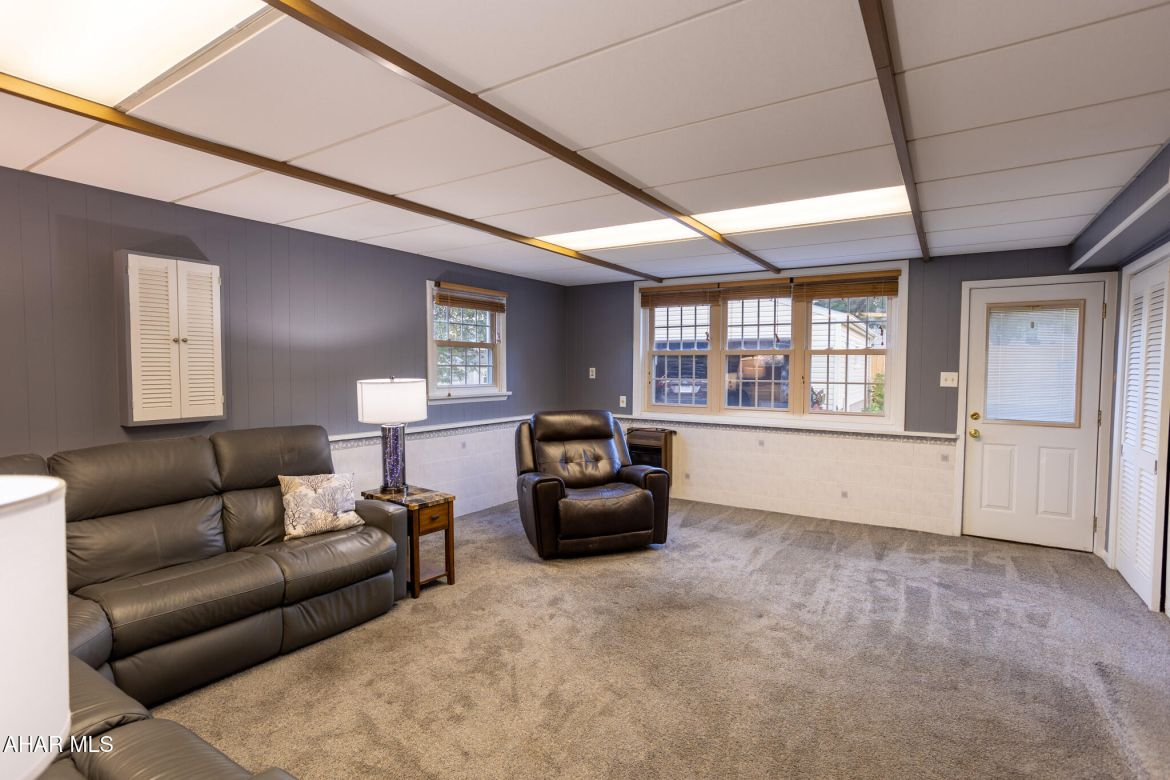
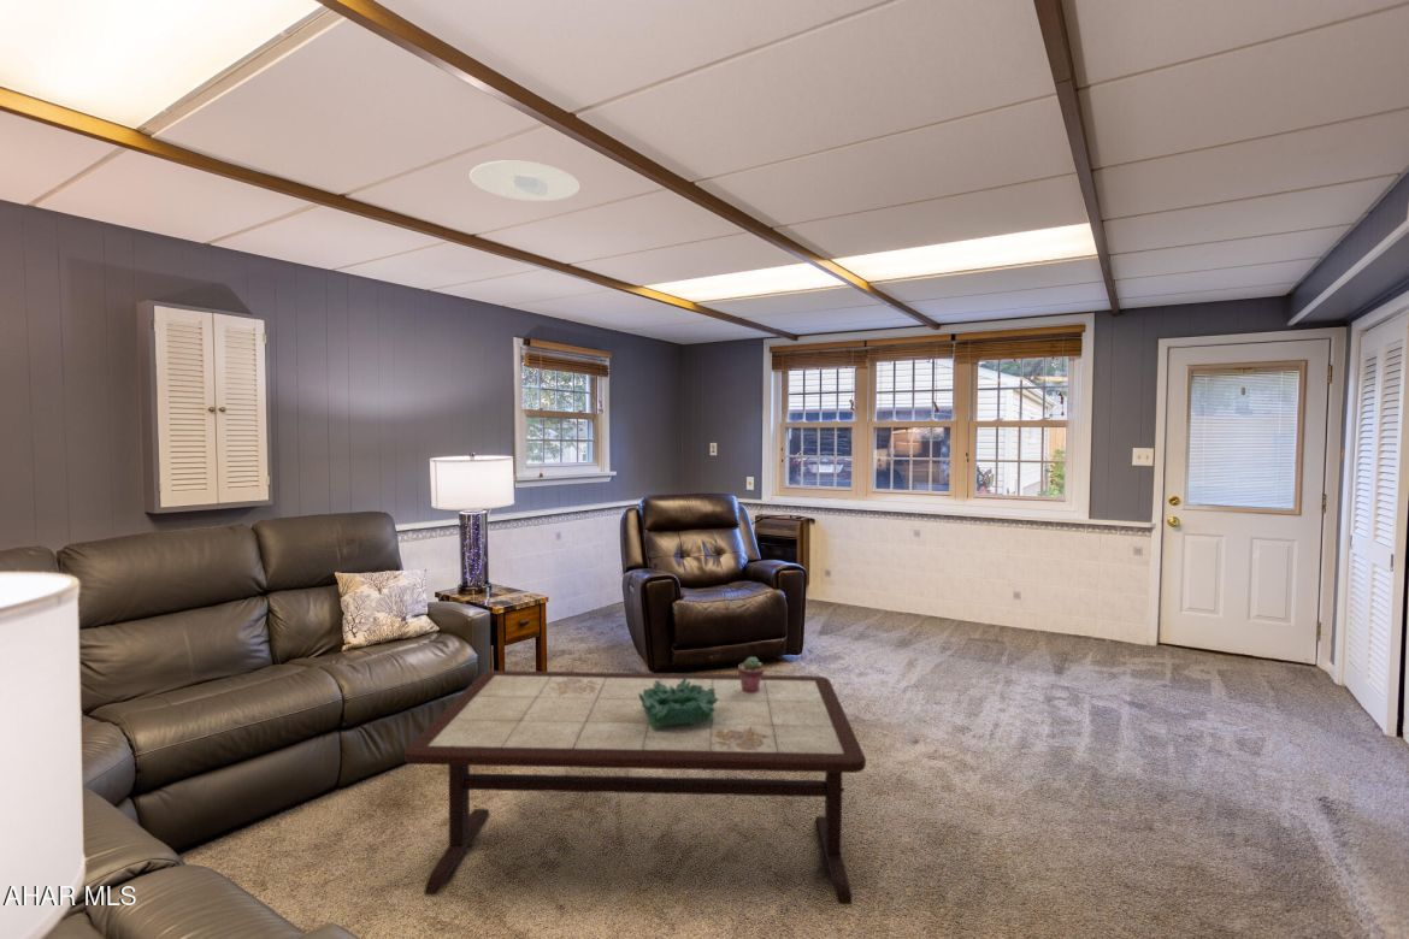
+ recessed light (525, 176)
+ coffee table (644, 781)
+ potted succulent (750, 673)
+ decorative bowl (677, 702)
